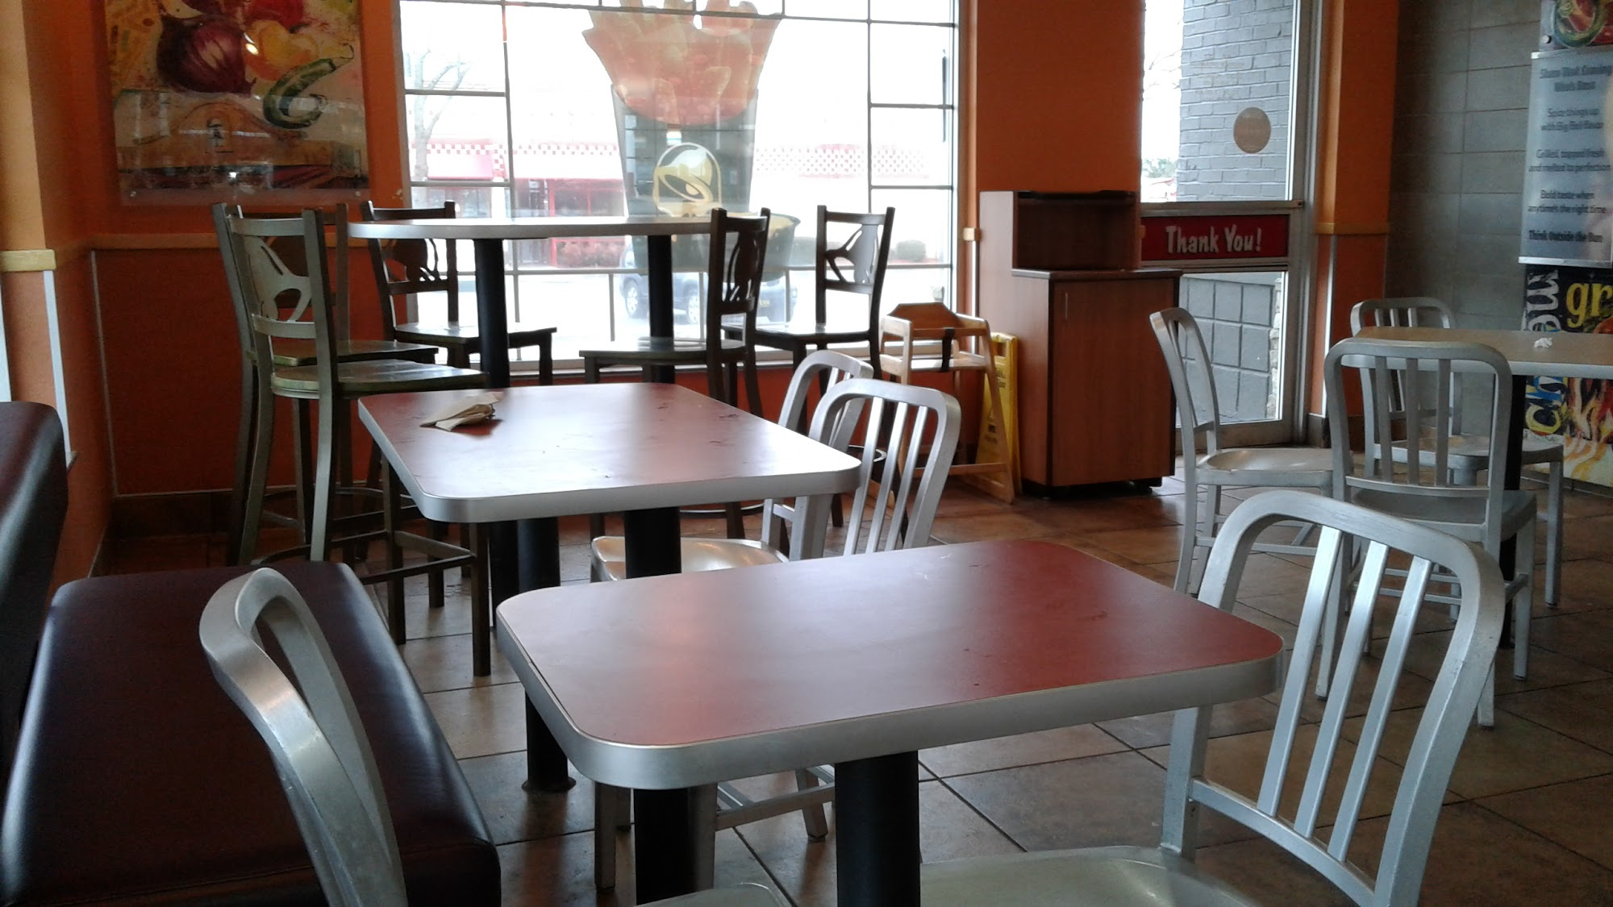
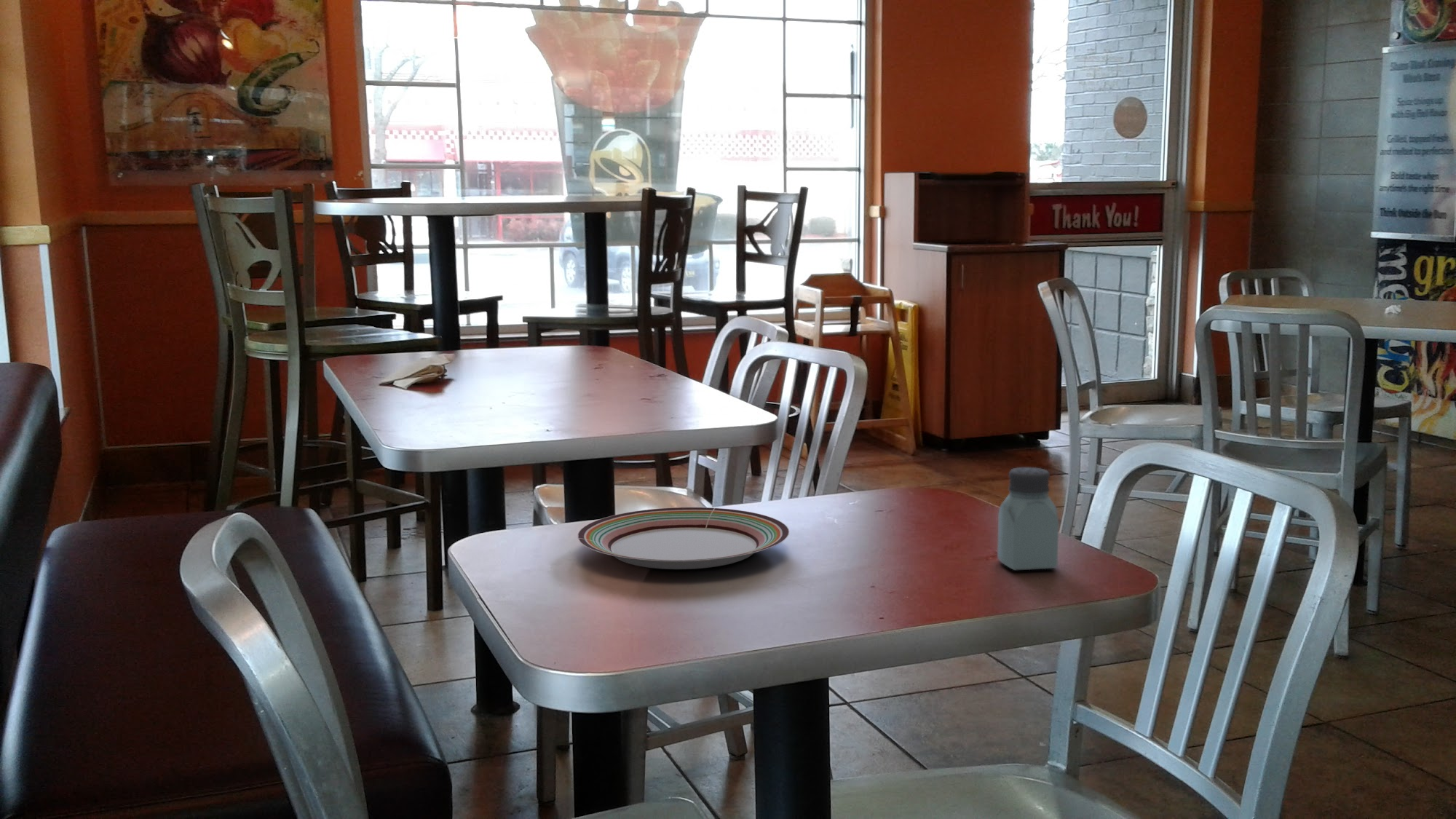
+ saltshaker (1028, 518)
+ plate (684, 540)
